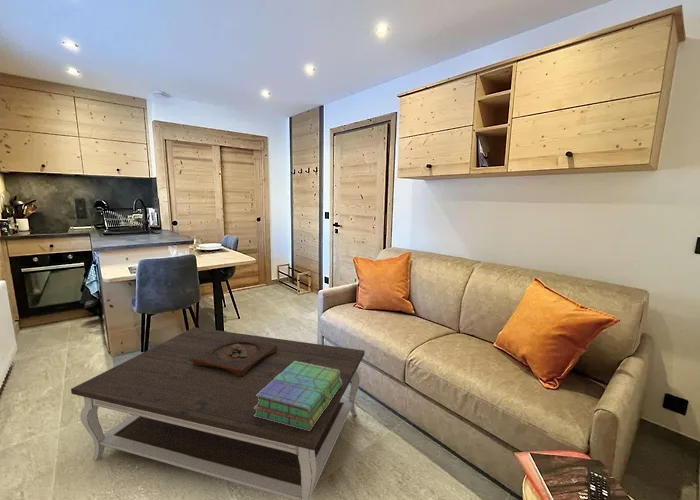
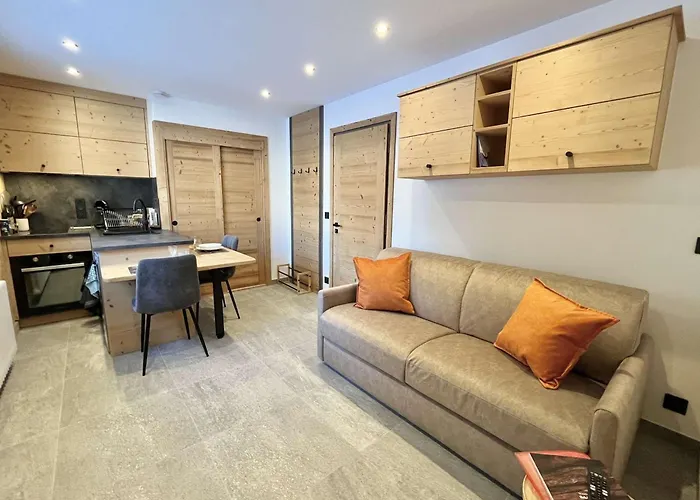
- coffee table (236, 401)
- stack of books (301, 390)
- wooden tray (236, 350)
